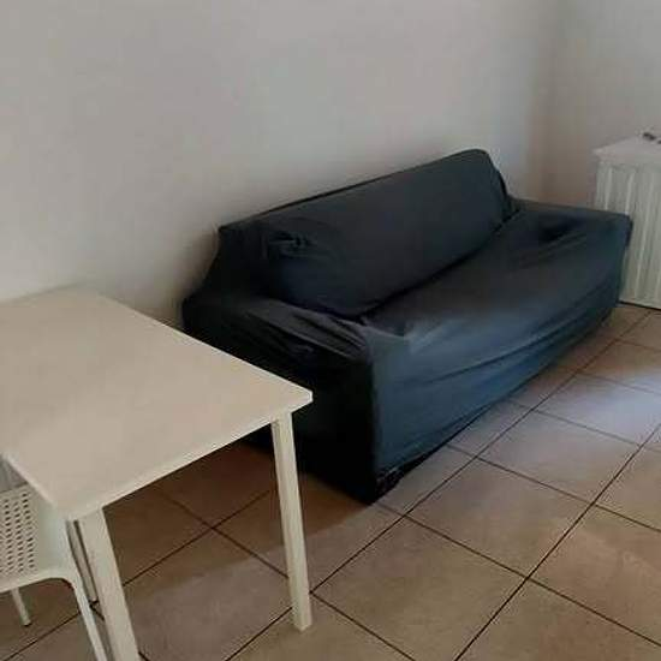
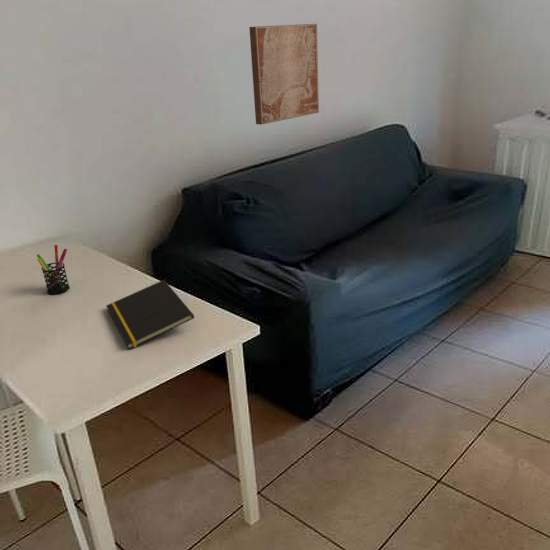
+ wall art (286, 73)
+ notepad (148, 311)
+ pen holder (52, 268)
